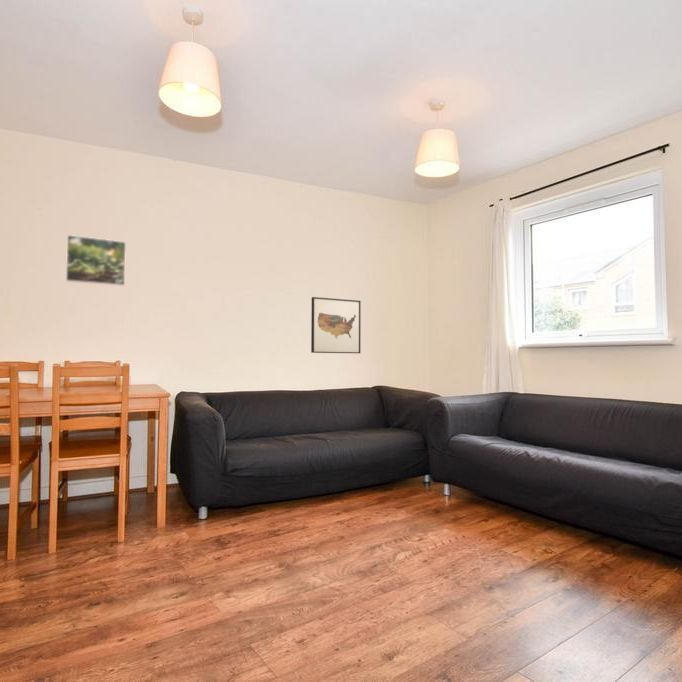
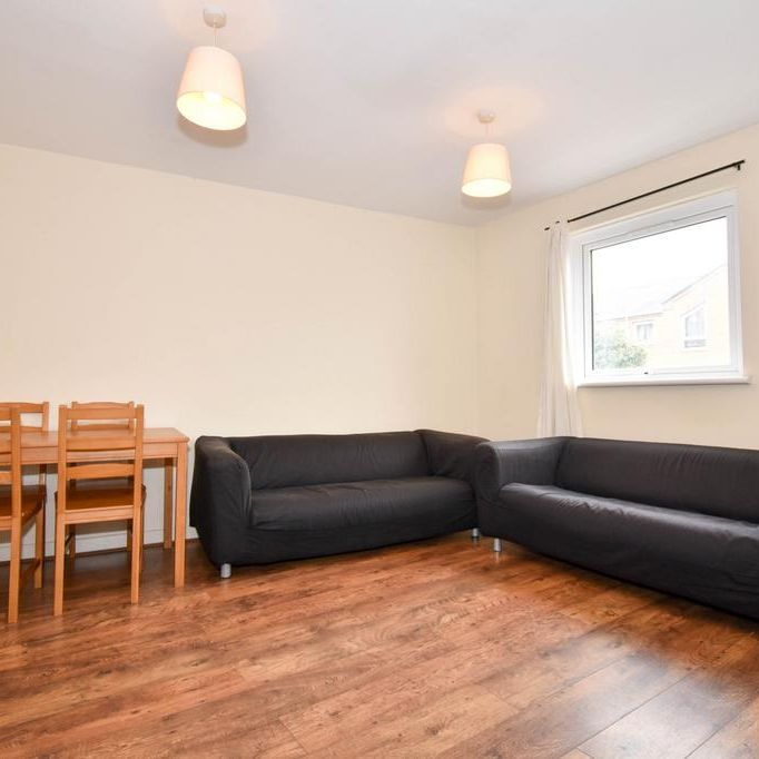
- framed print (96, 261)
- wall art (336, 326)
